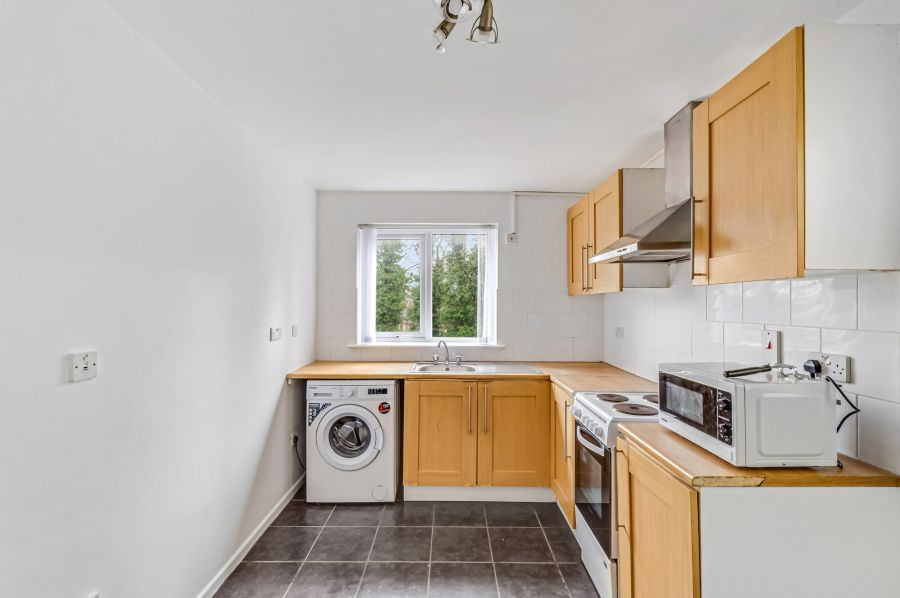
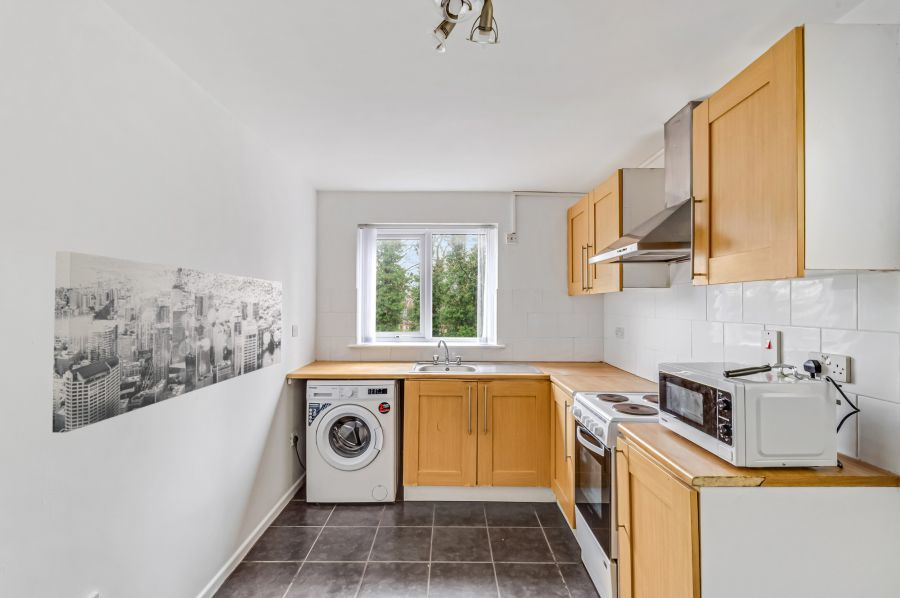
+ wall art (211, 328)
